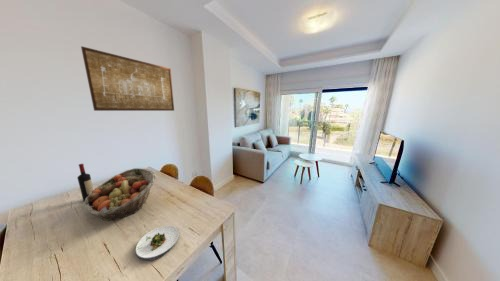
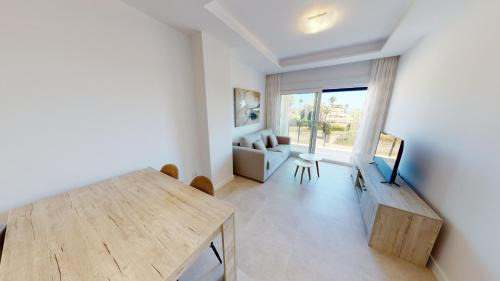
- fruit basket (124, 191)
- salad plate (157, 239)
- wine bottle (85, 182)
- wall art (138, 86)
